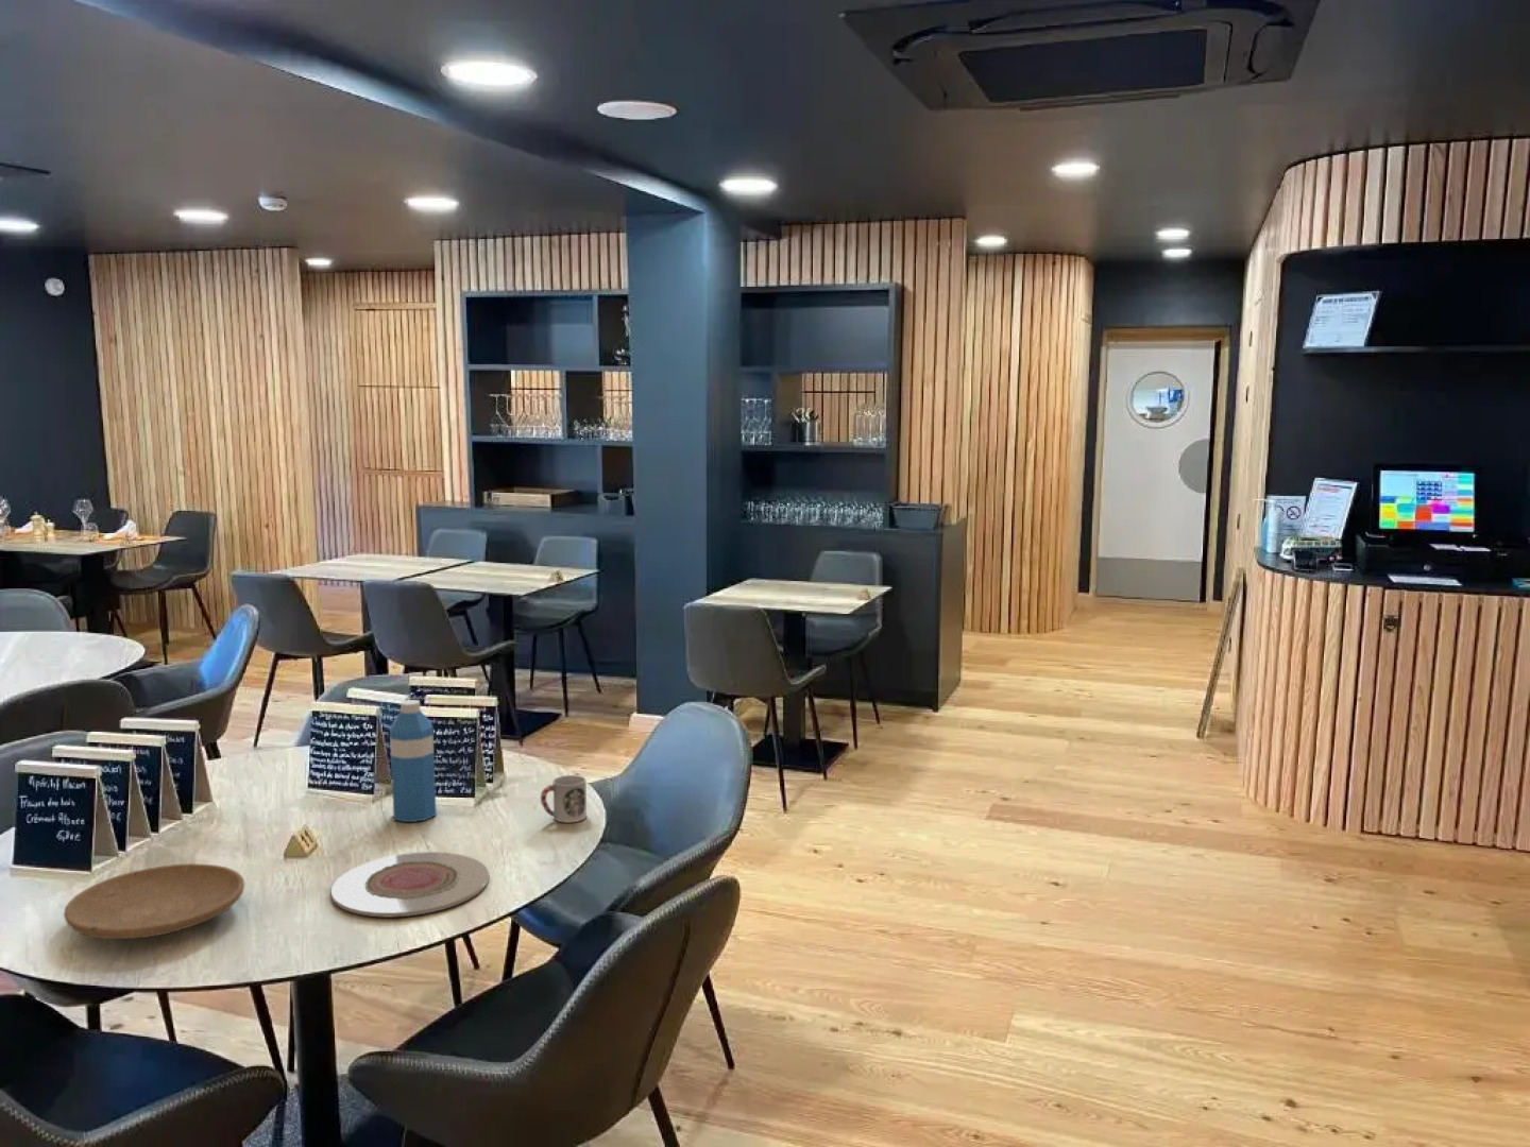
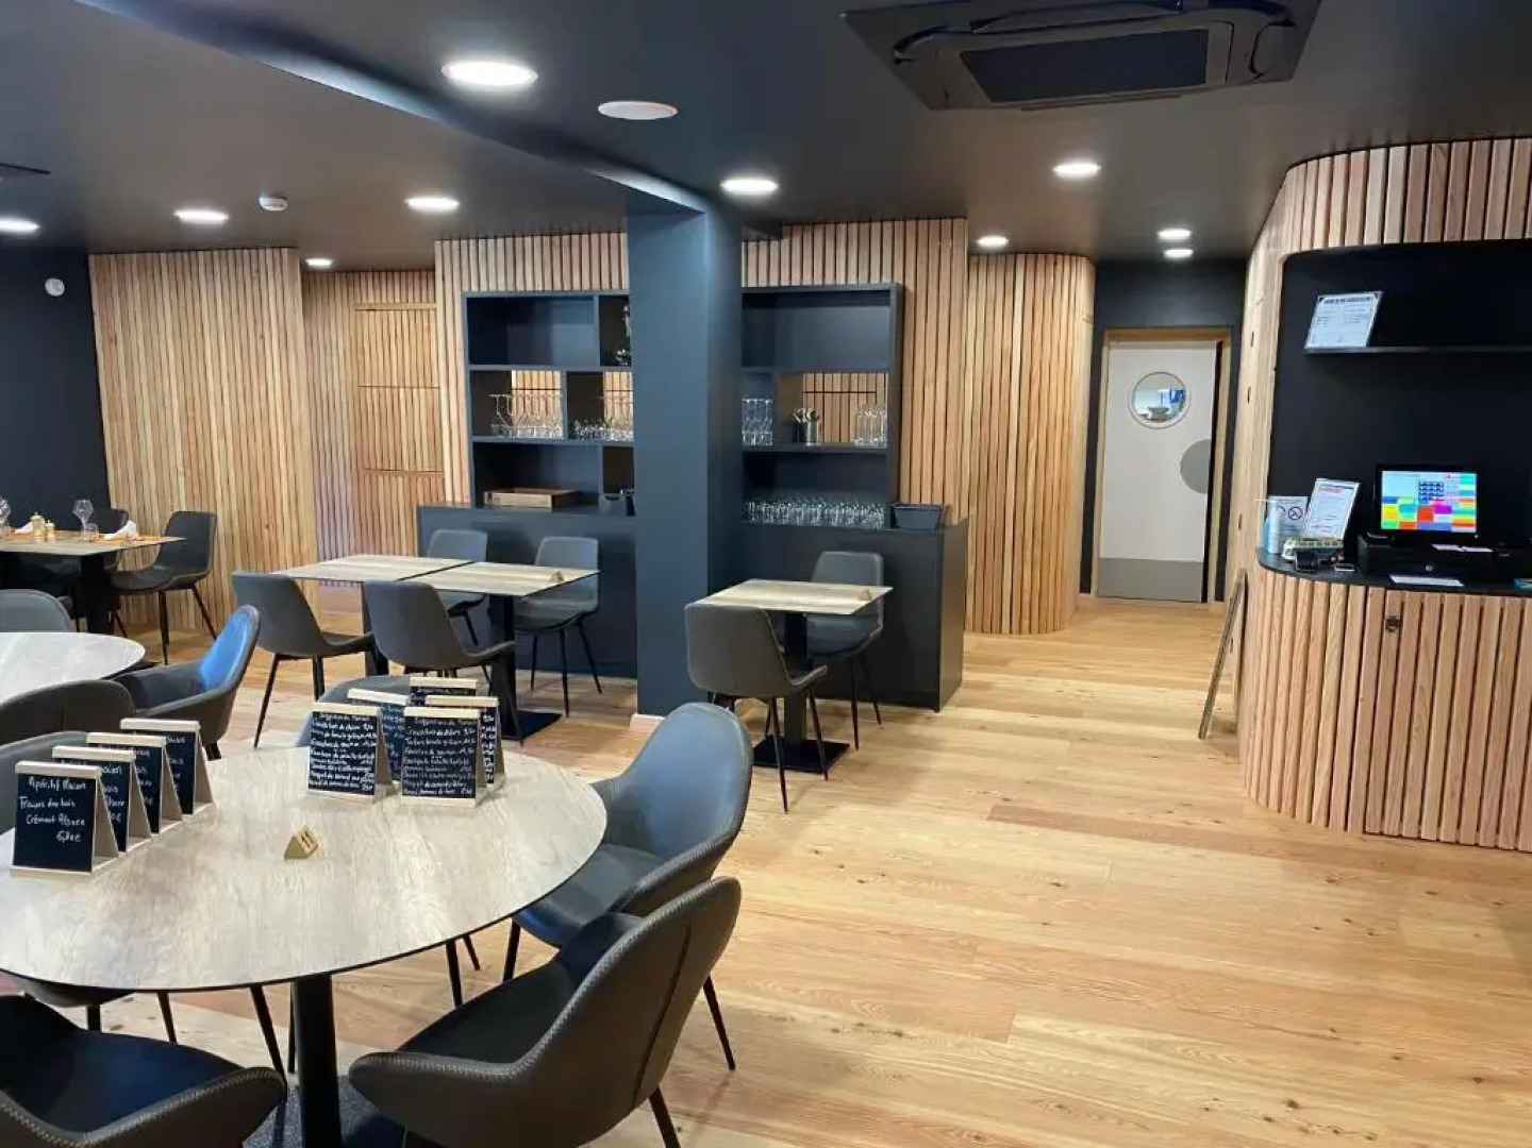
- plate (411, 882)
- water bottle (412, 758)
- cup (563, 800)
- plate (158, 906)
